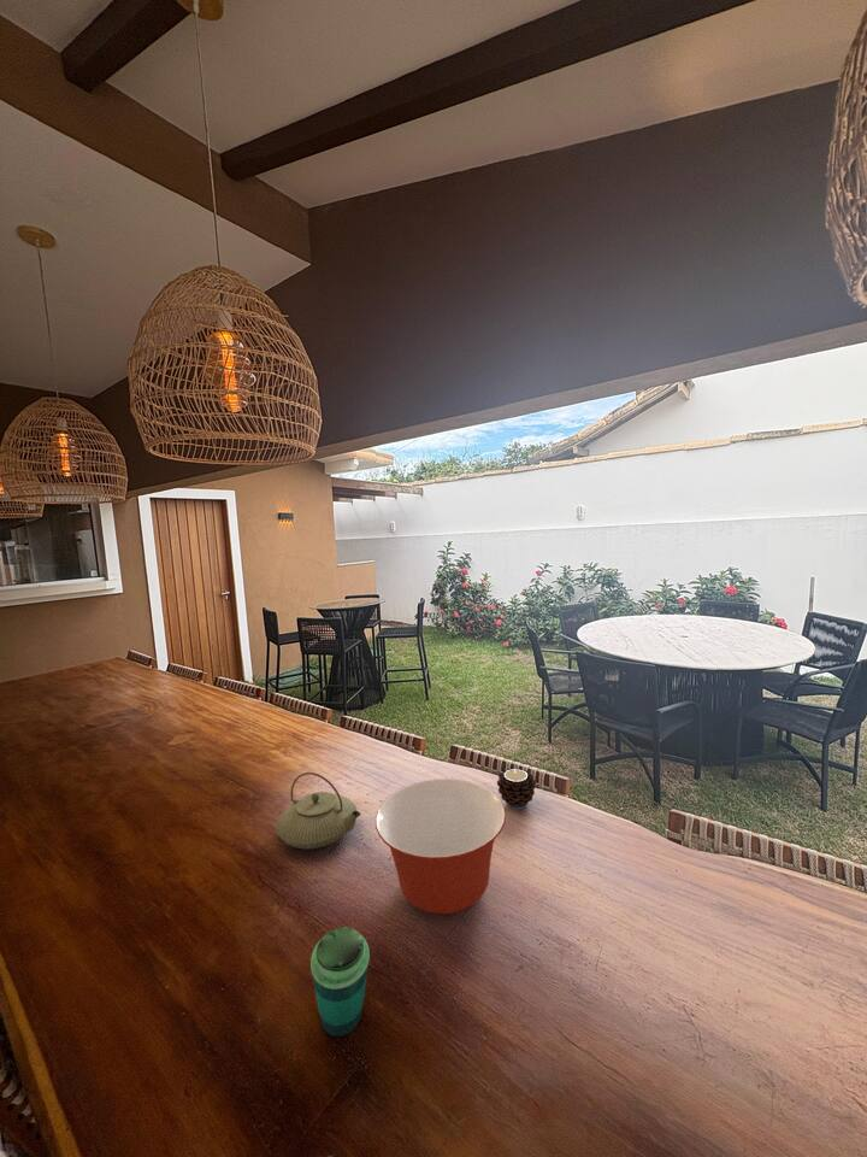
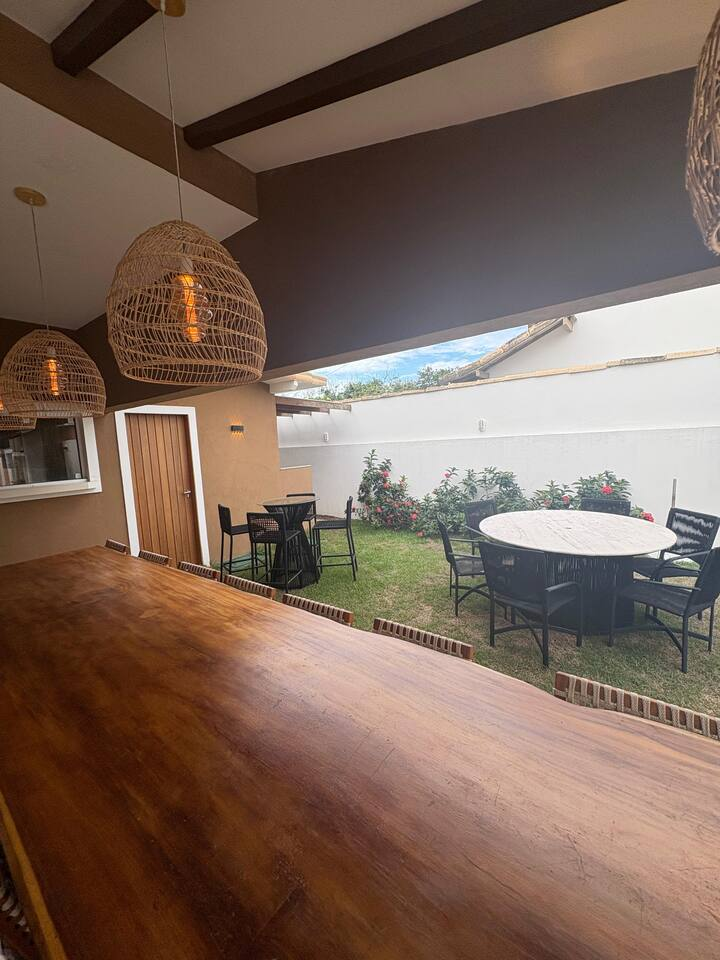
- teapot (320, 803)
- cup (342, 983)
- candle (515, 786)
- mixing bowl (442, 851)
